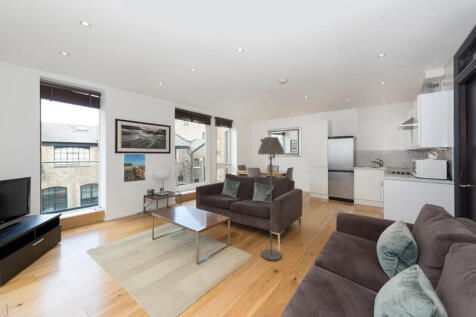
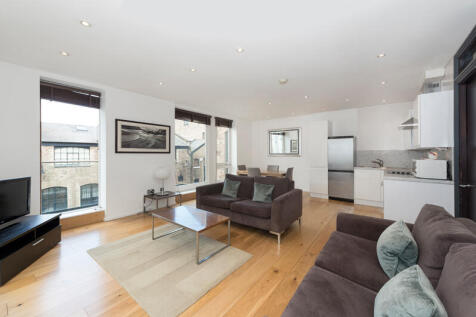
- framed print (134, 167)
- floor lamp (271, 196)
